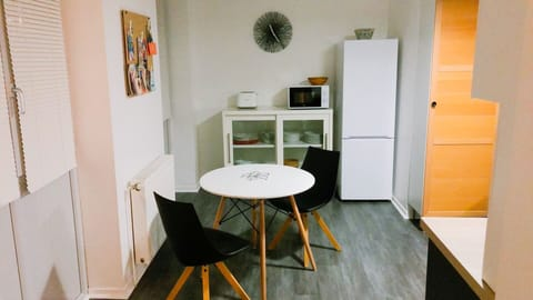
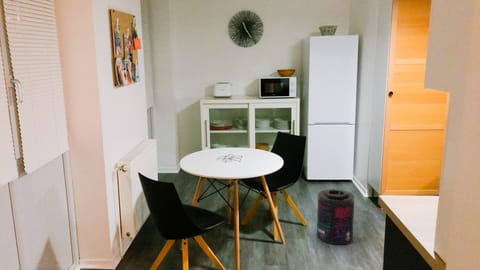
+ supplement container (335, 215)
